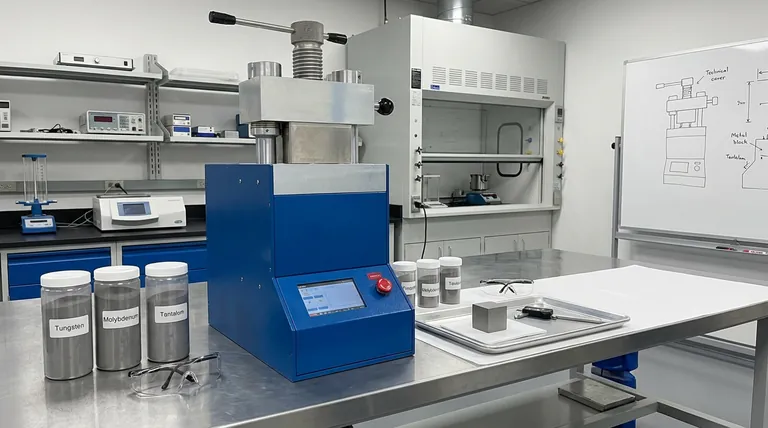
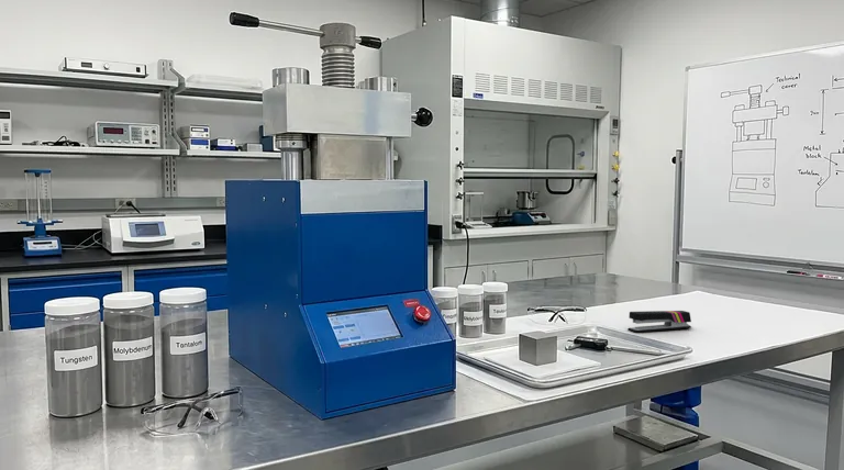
+ stapler (659, 320)
